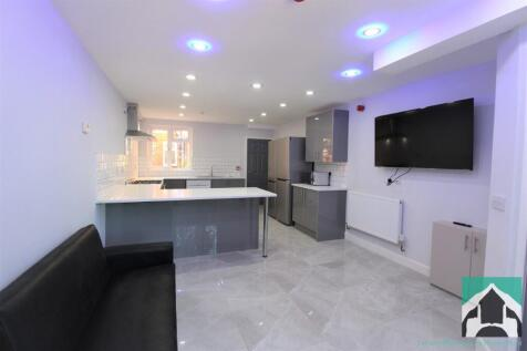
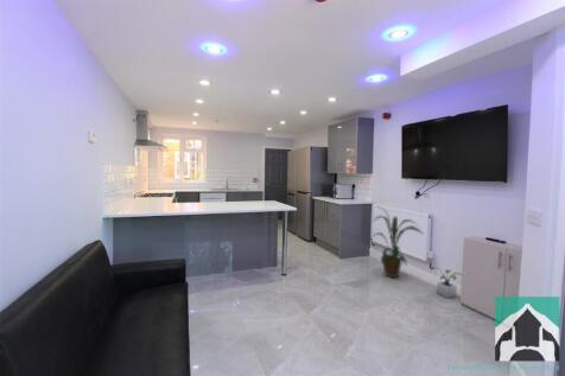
+ house plant (396, 243)
+ potted plant (445, 281)
